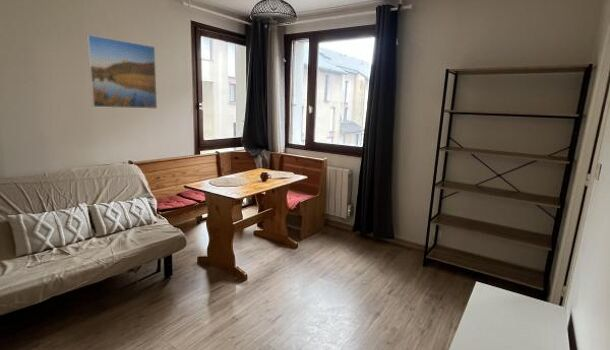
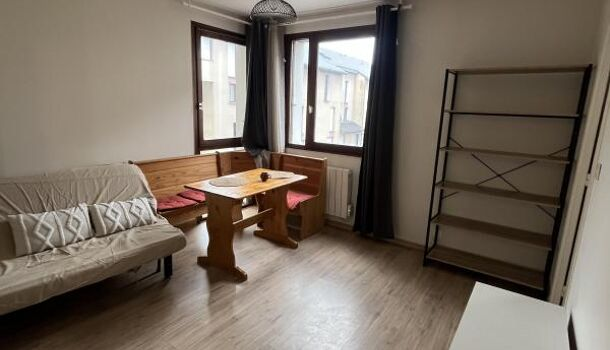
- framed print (125, 75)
